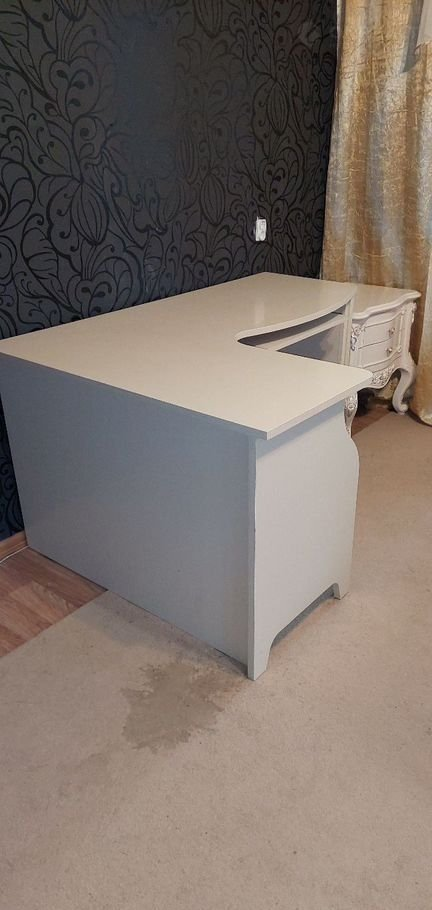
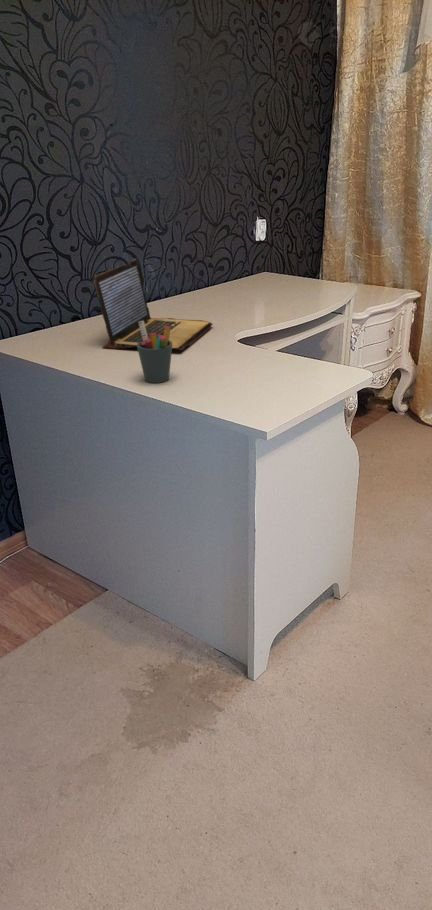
+ pen holder (155, 351)
+ laptop (148, 308)
